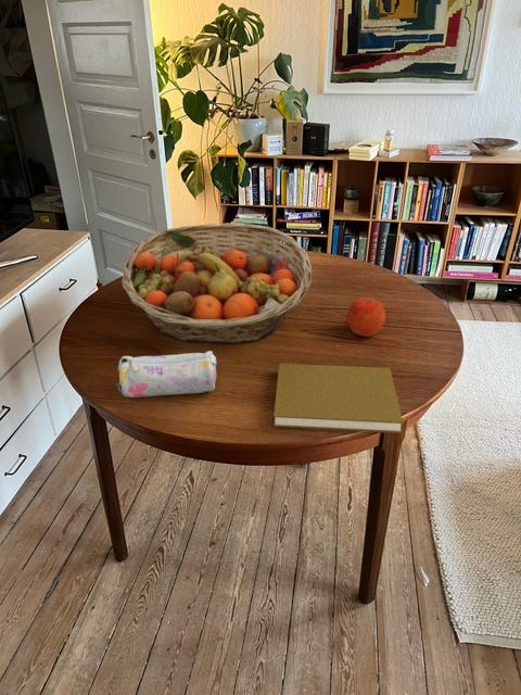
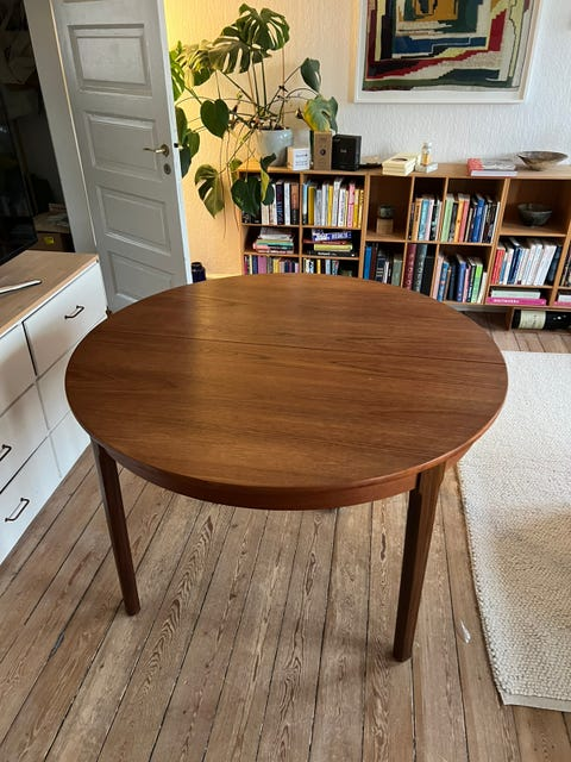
- apple (366, 314)
- pencil case (168, 372)
- book (335, 394)
- fruit basket (217, 281)
